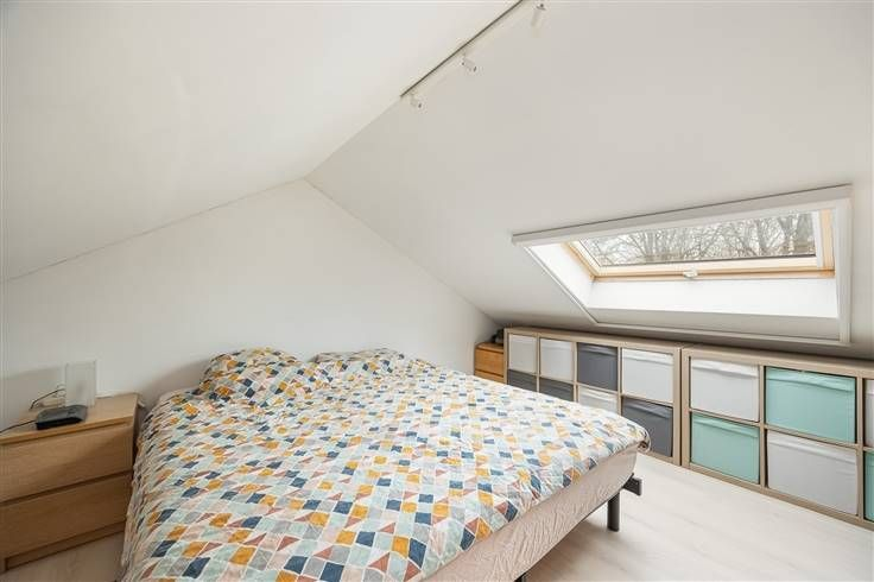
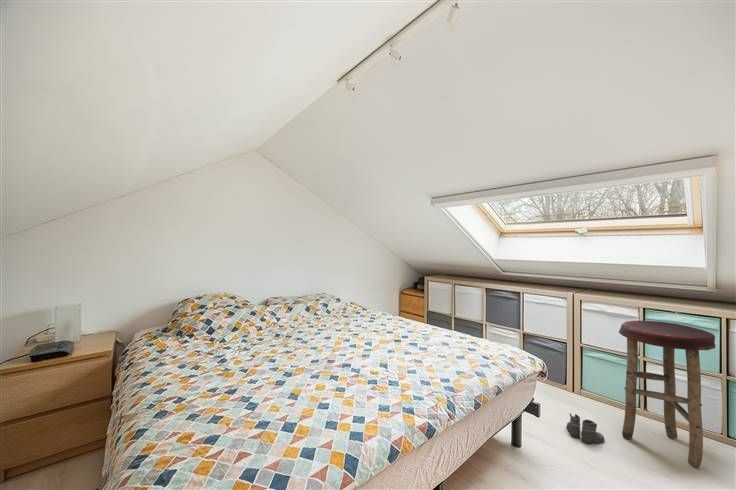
+ boots (584, 426)
+ stool (664, 387)
